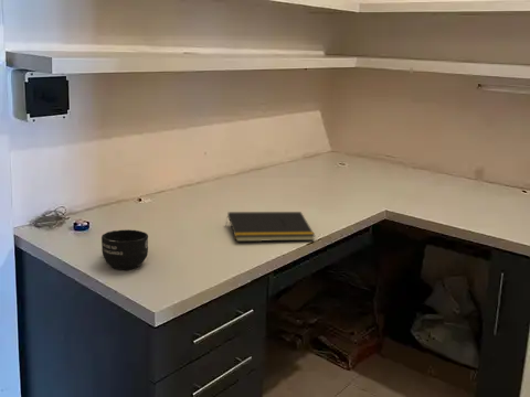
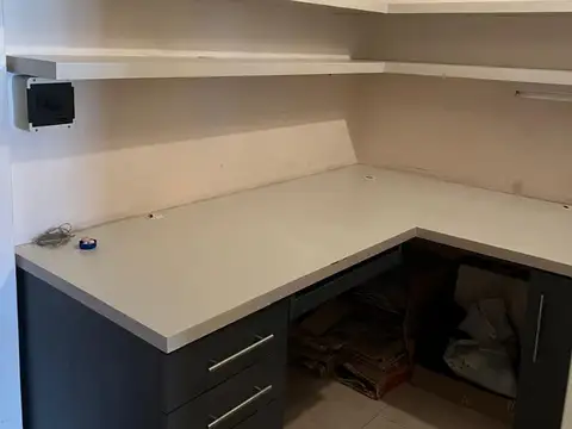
- mug (123, 248)
- notepad (269, 225)
